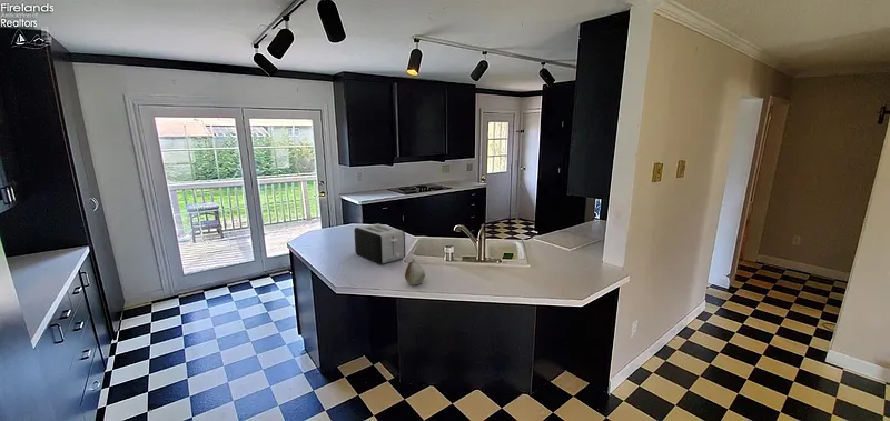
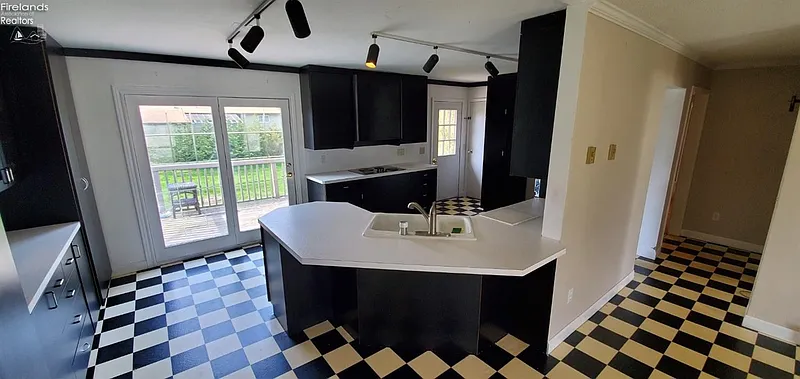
- toaster (379, 242)
- fruit (415, 271)
